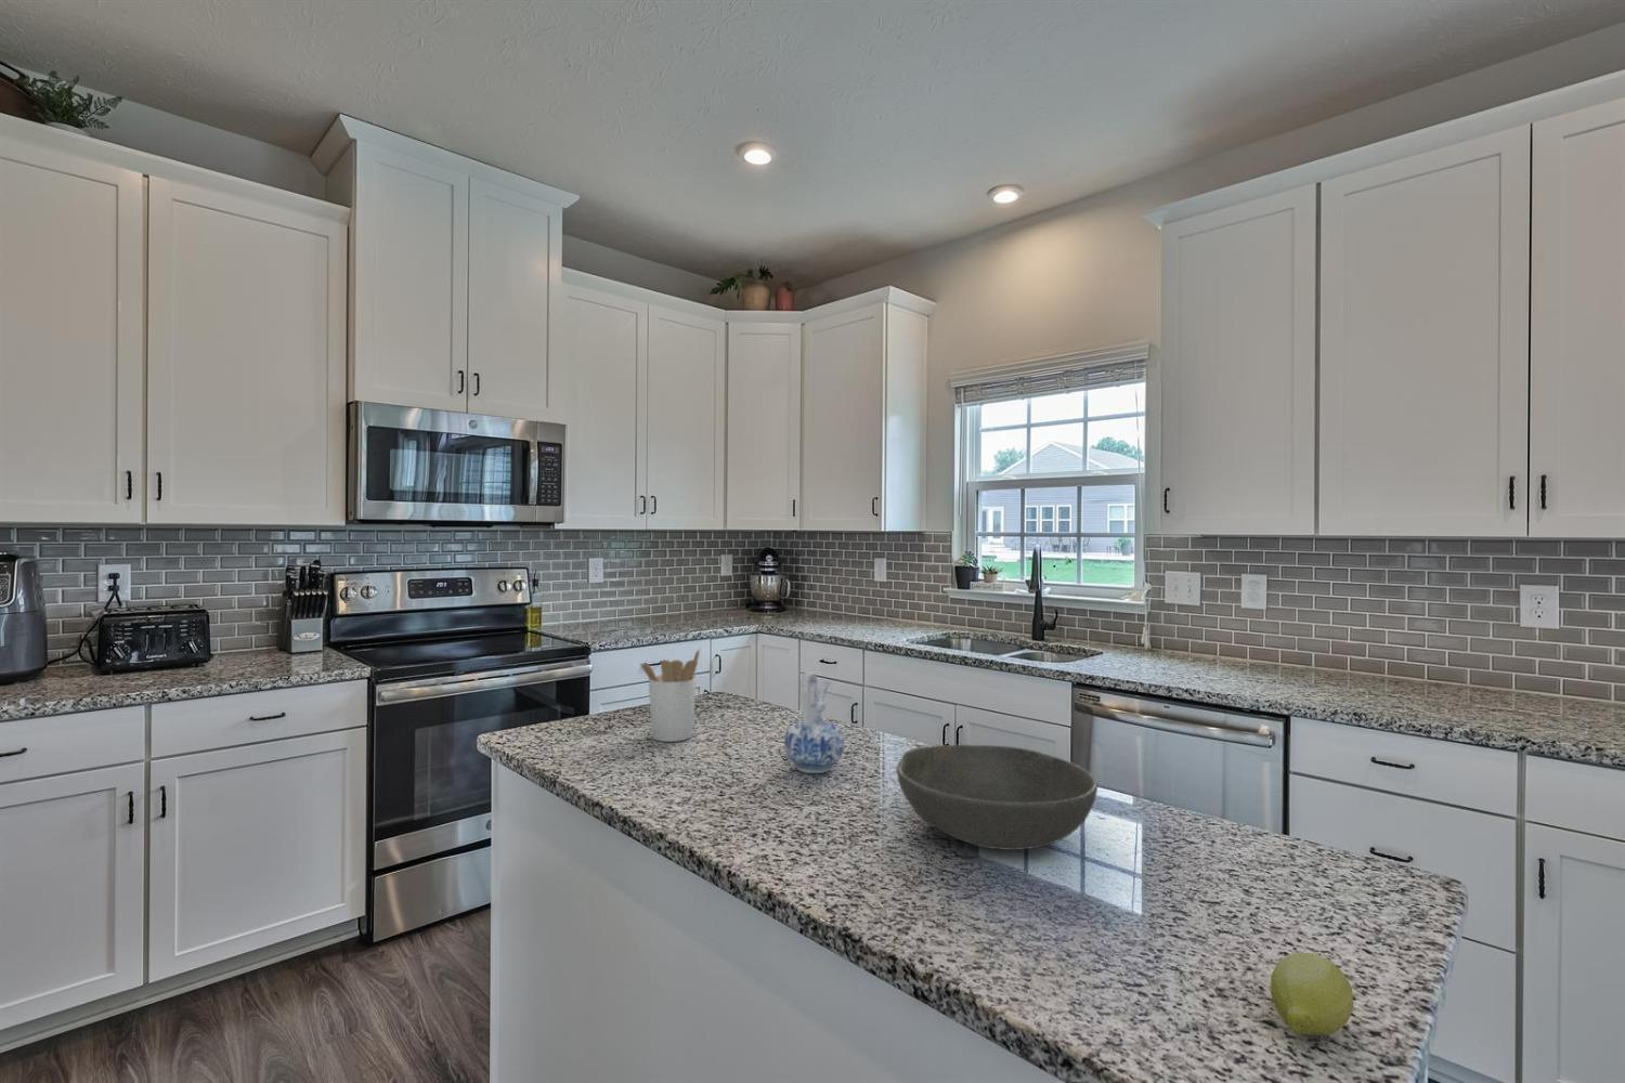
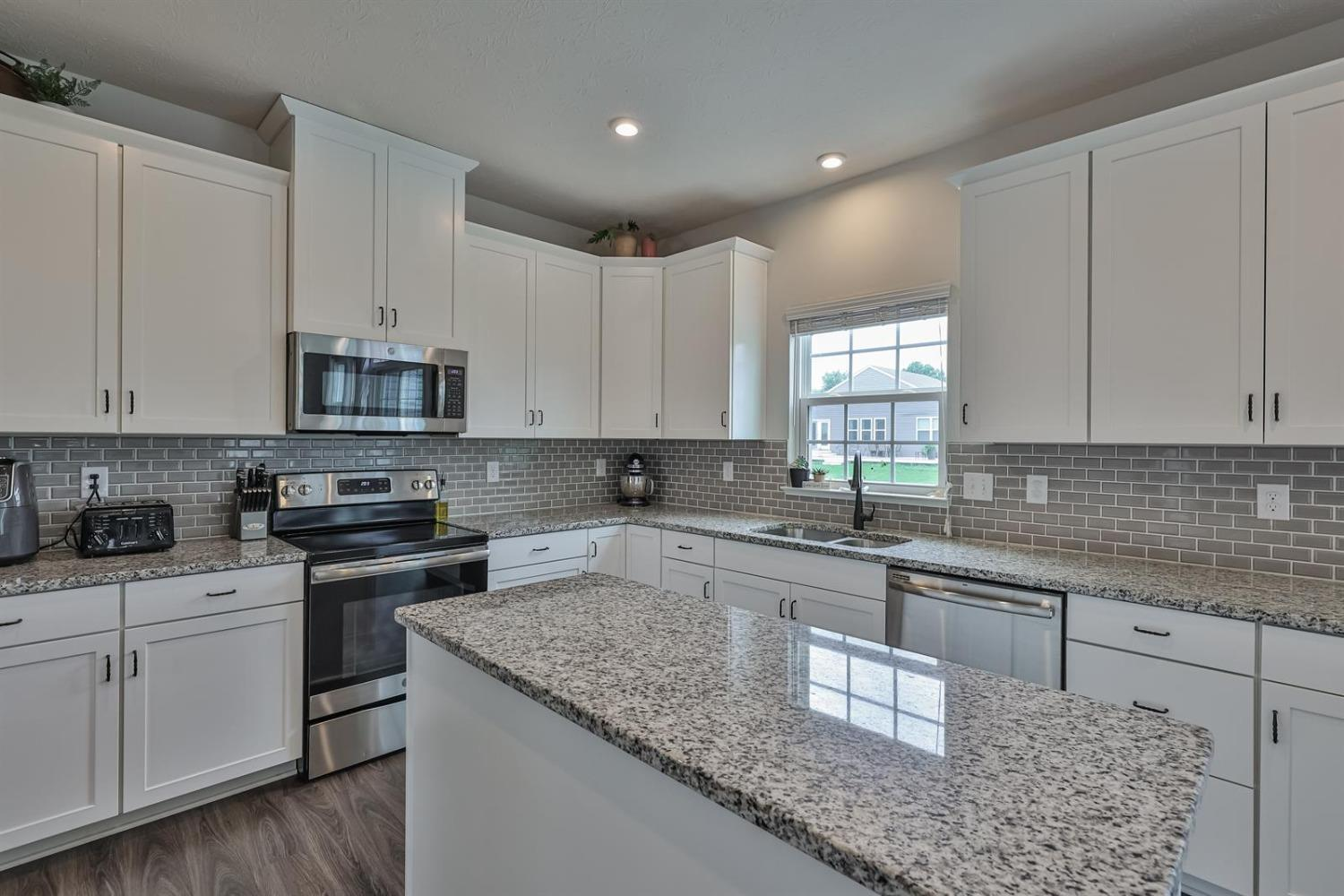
- fruit (1309, 995)
- utensil holder (673, 694)
- bowl (993, 800)
- ceramic pitcher (814, 718)
